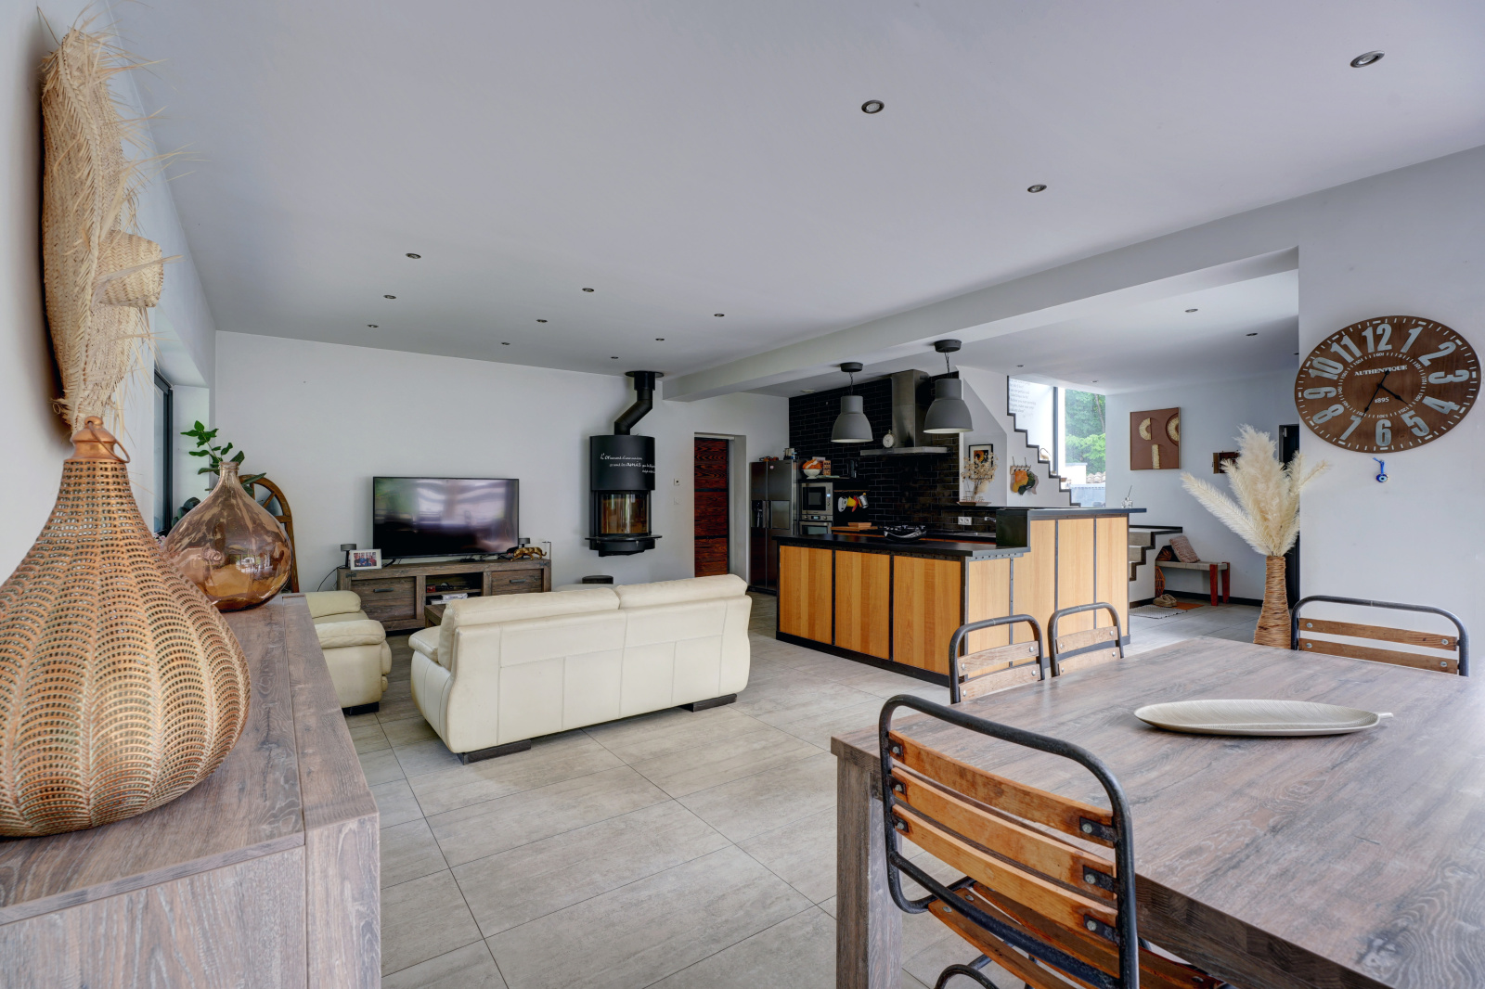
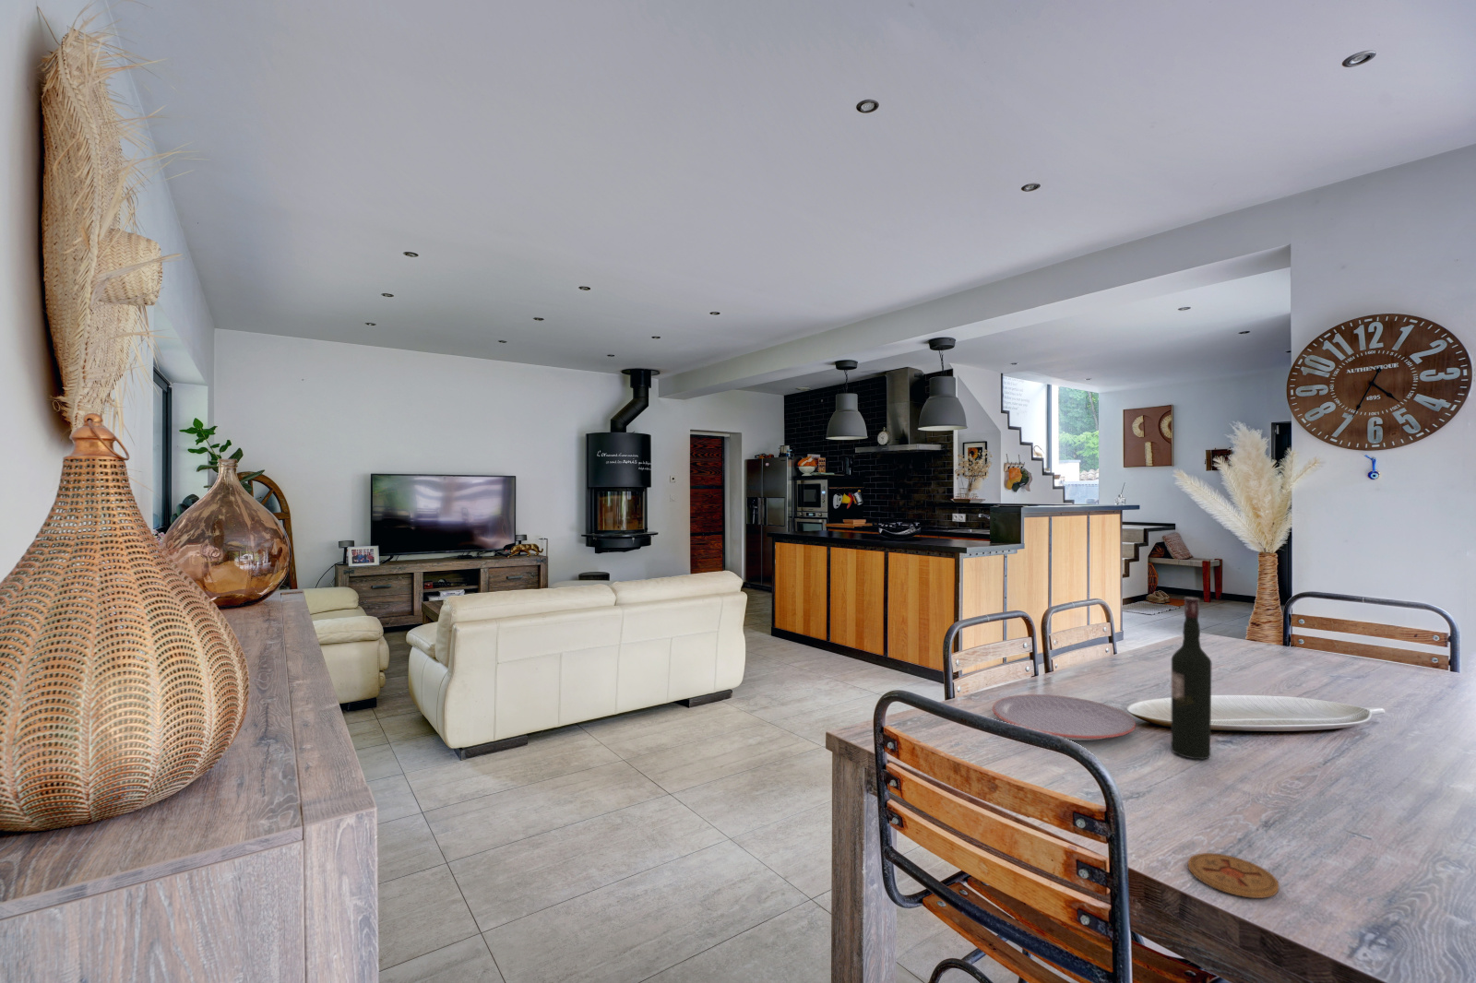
+ plate (1061, 719)
+ coaster (1231, 874)
+ wine bottle (1190, 676)
